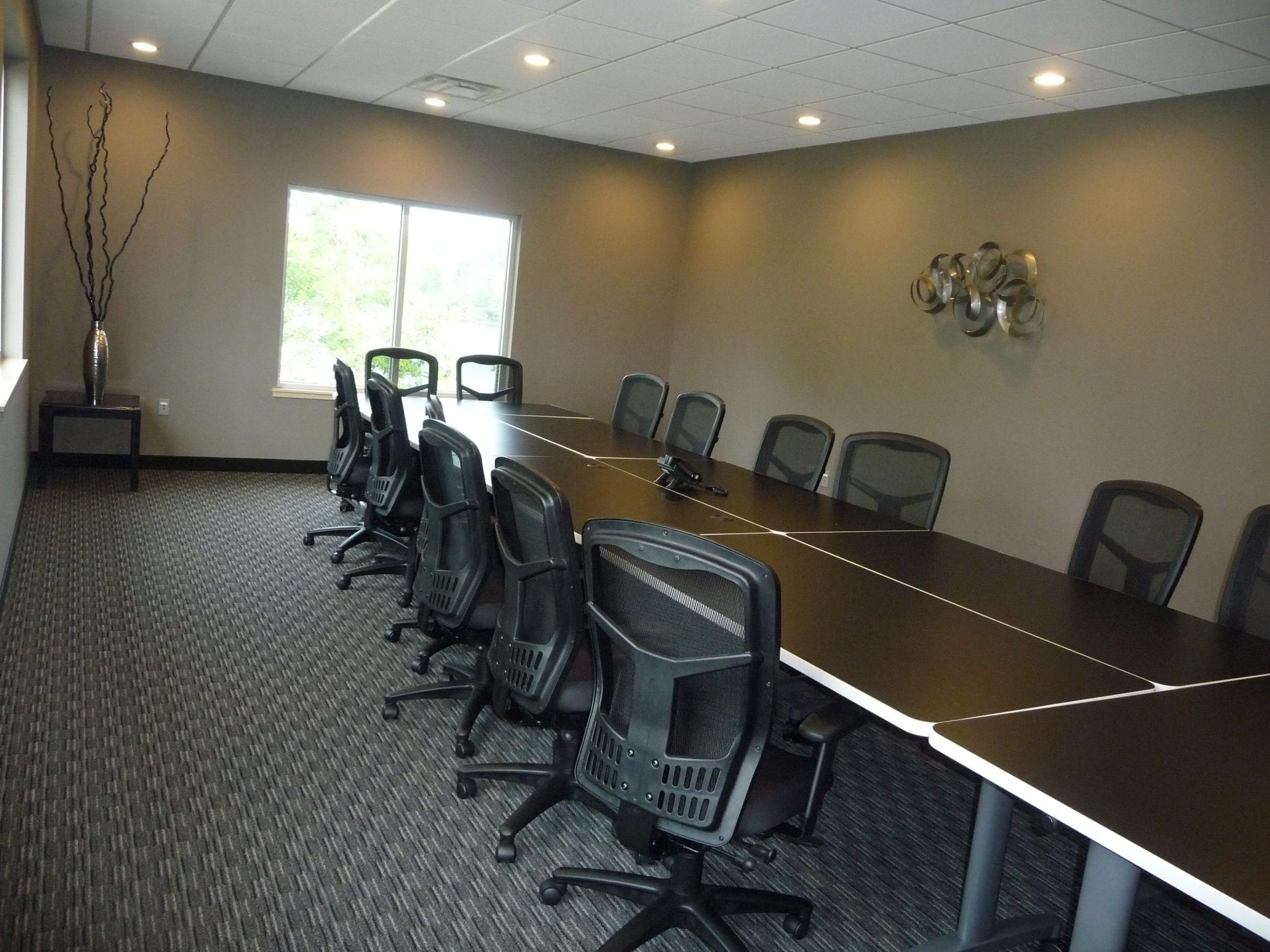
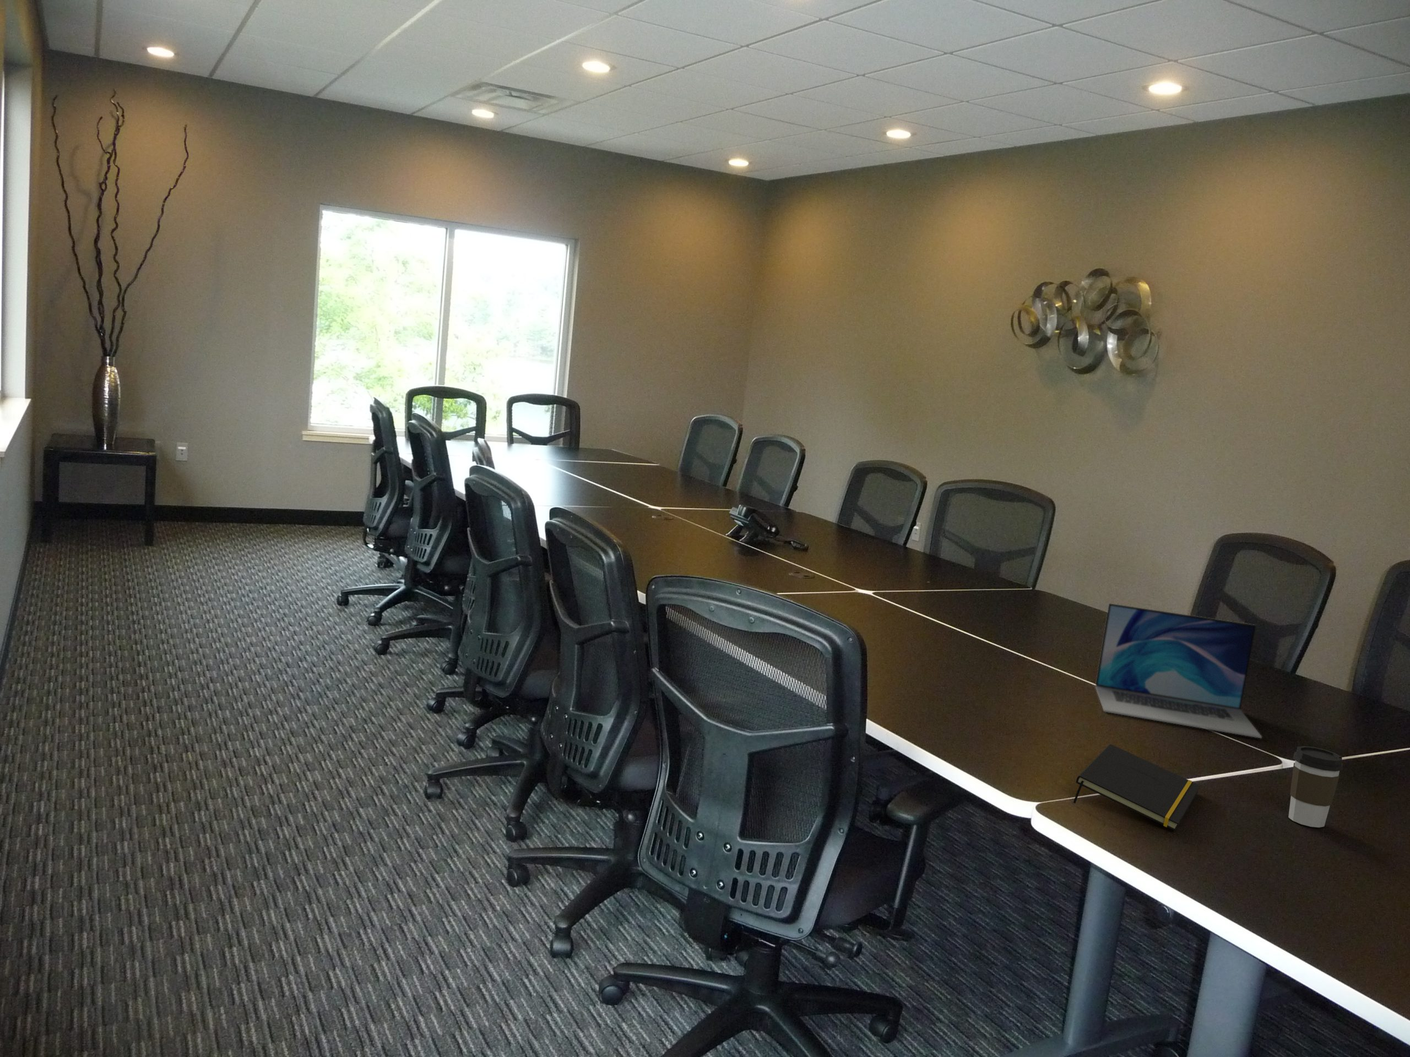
+ coffee cup (1312, 787)
+ notepad (1139, 784)
+ laptop (1181, 667)
